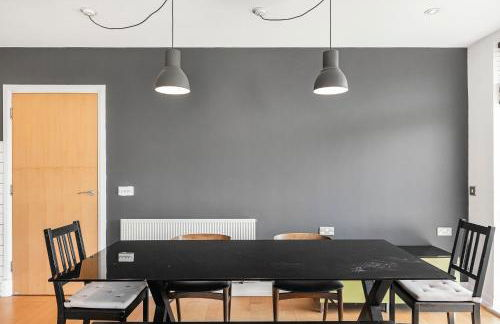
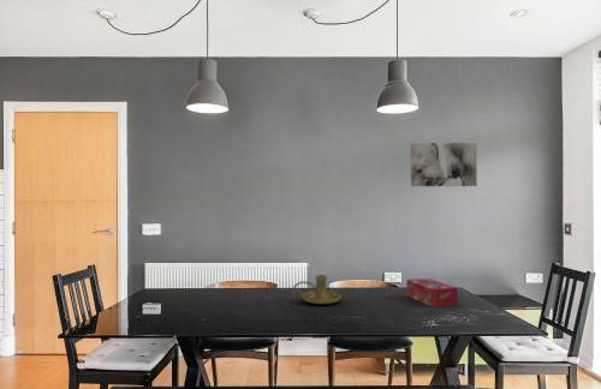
+ tissue box (430, 292)
+ wall art (444, 164)
+ candle holder (316, 288)
